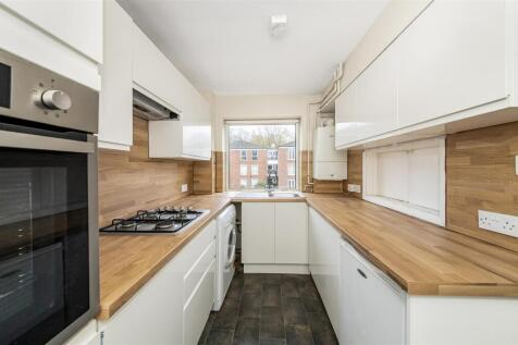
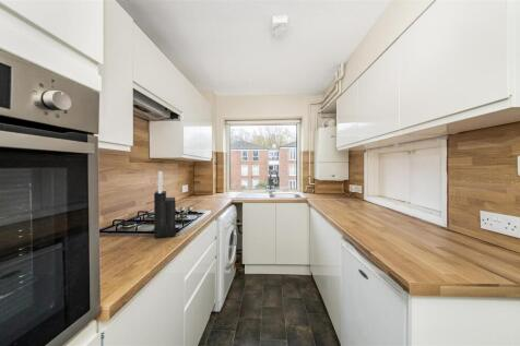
+ knife block (167, 202)
